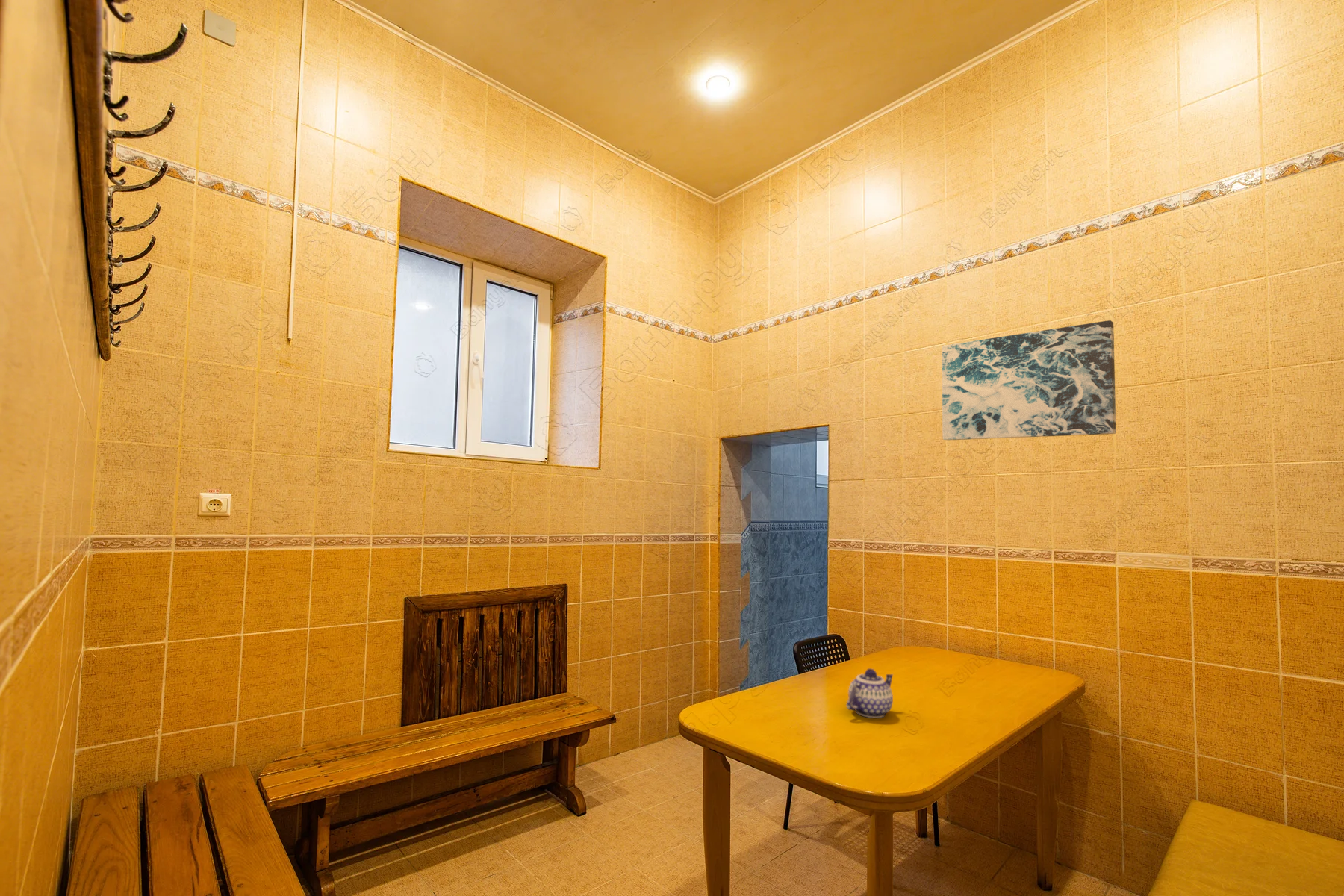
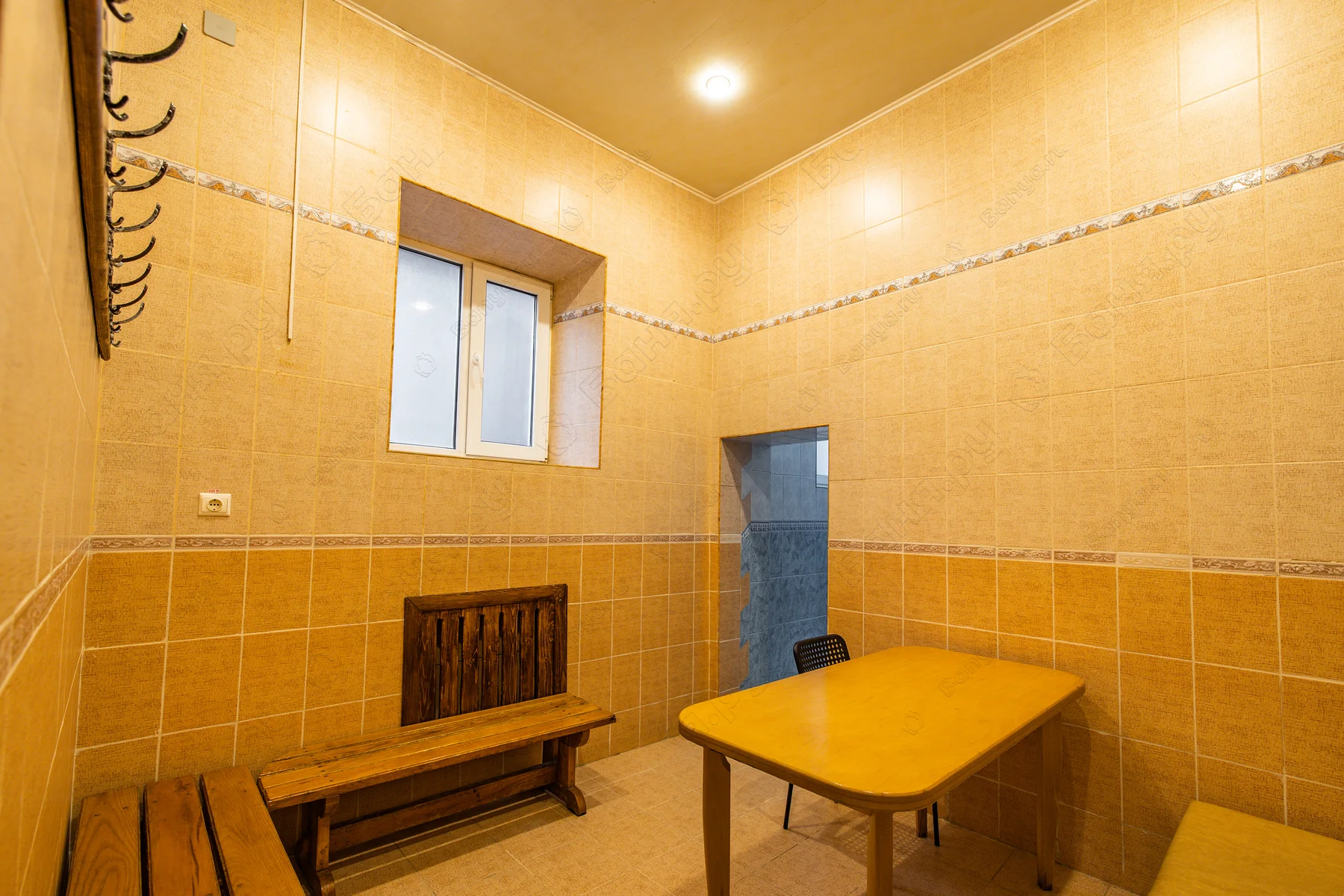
- wall art (1021, 385)
- teapot (871, 691)
